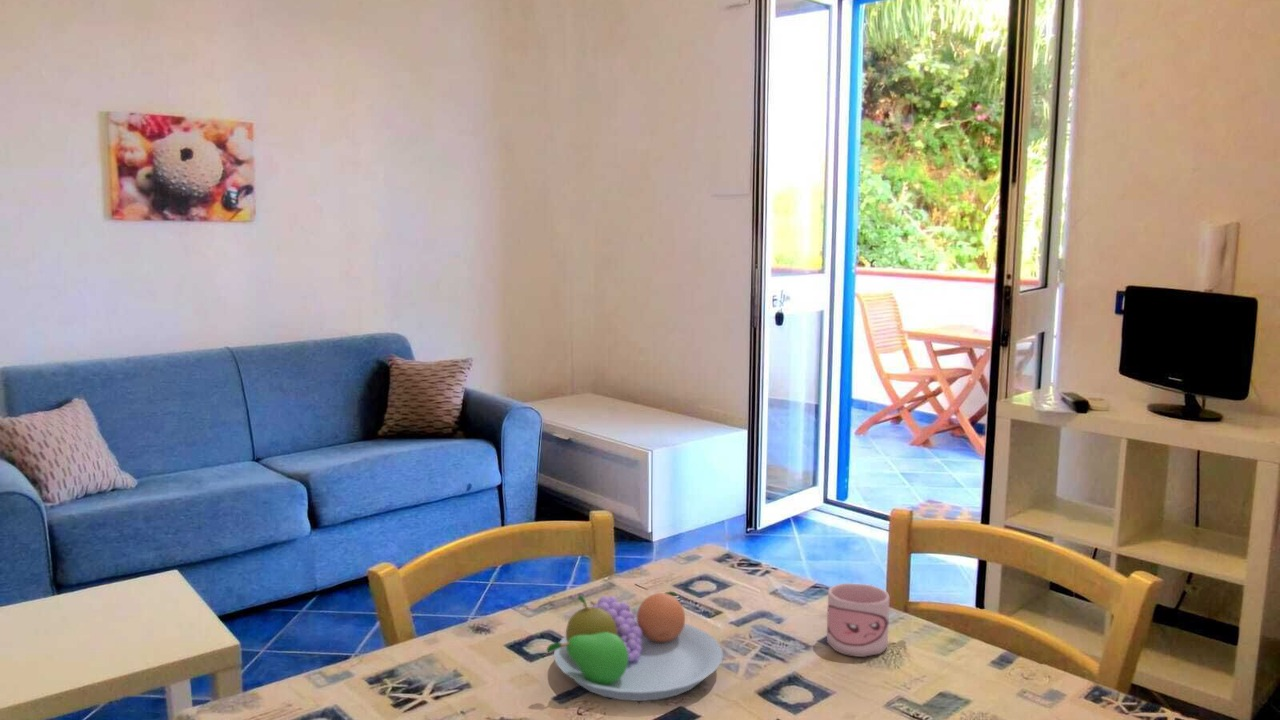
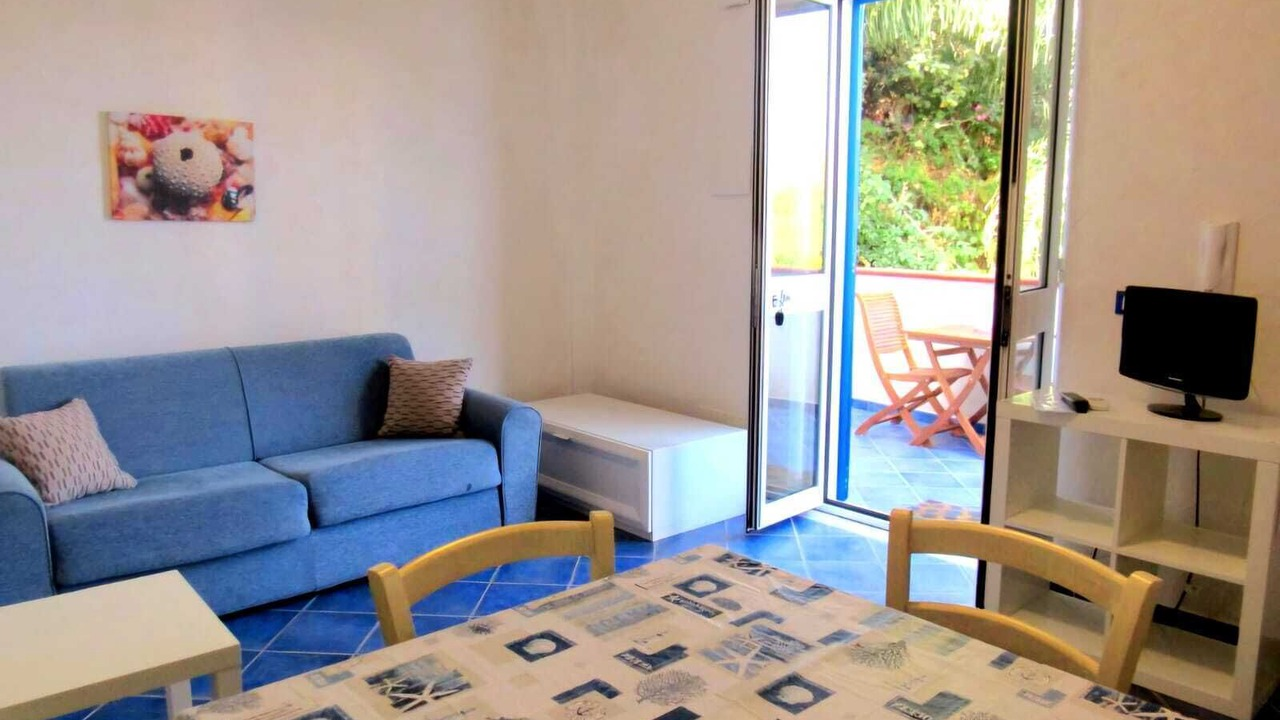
- fruit bowl (631, 636)
- mug (858, 615)
